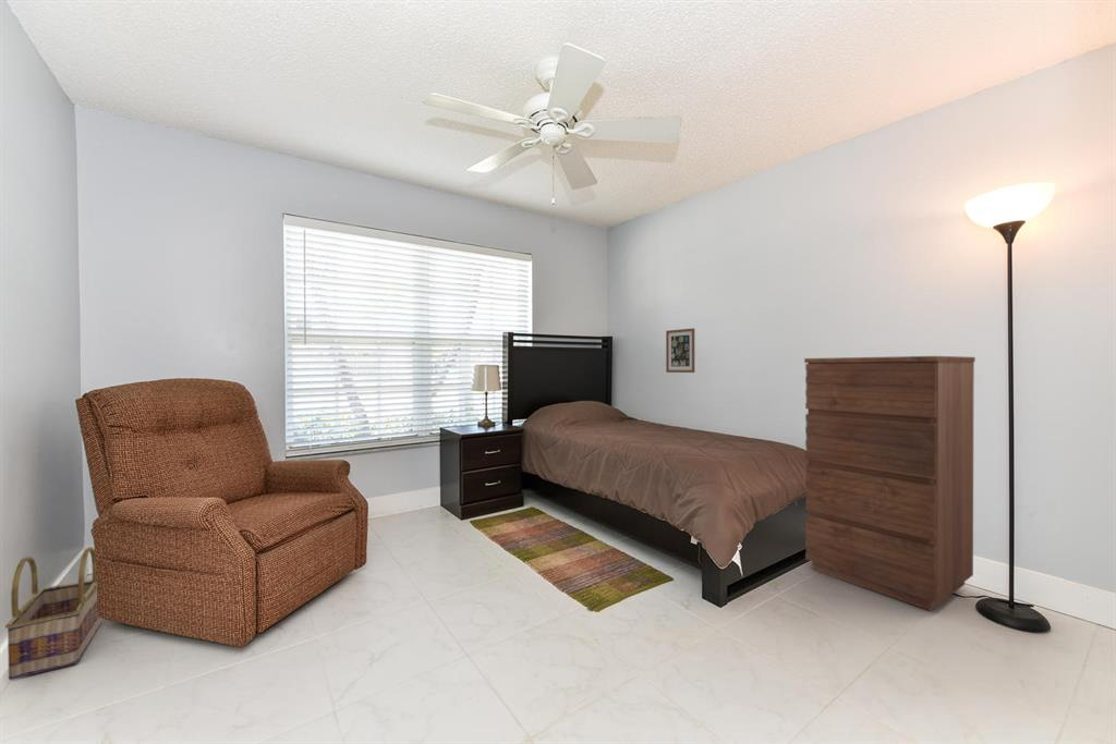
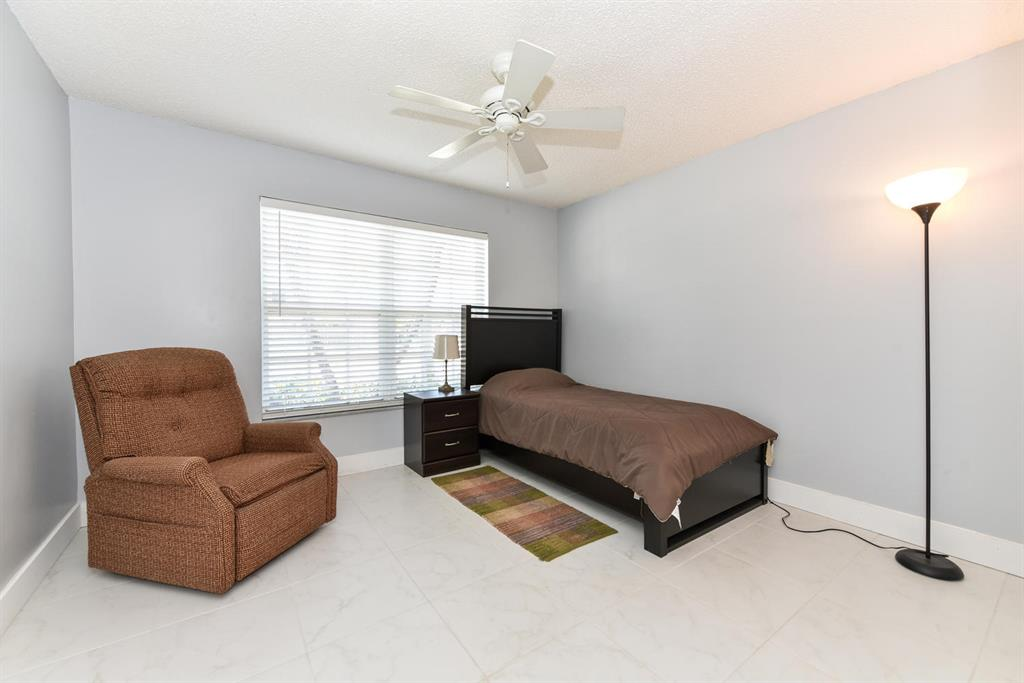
- dresser (886, 467)
- basket (58, 600)
- wall art (679, 351)
